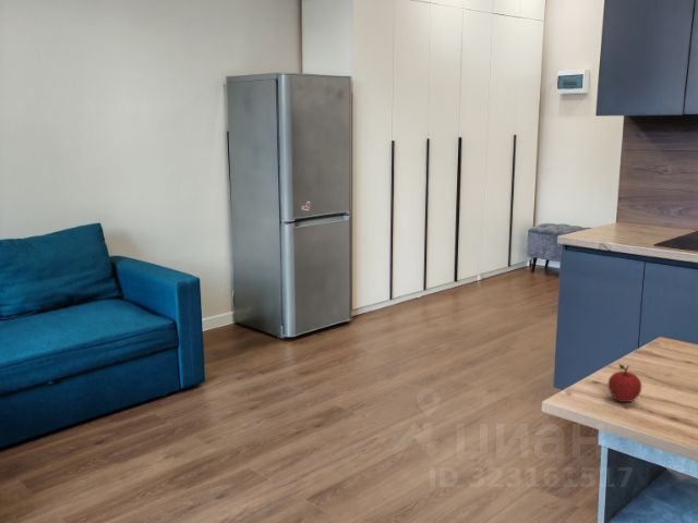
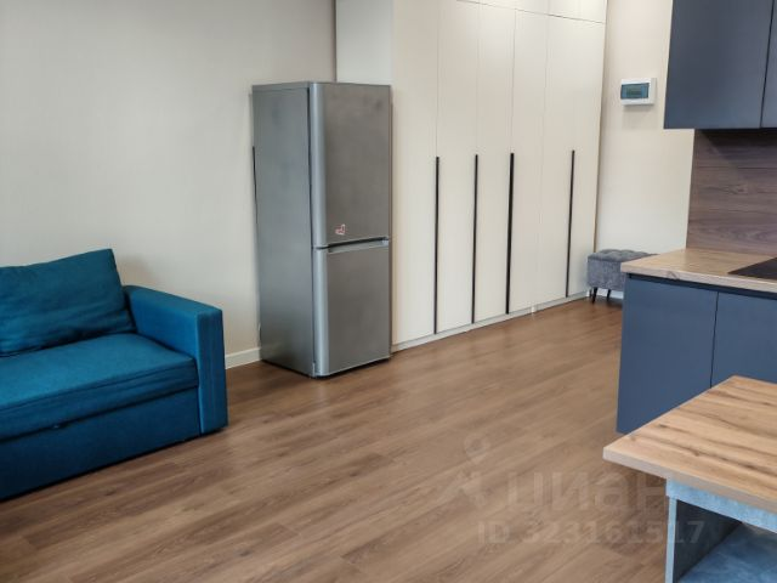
- apple (625, 382)
